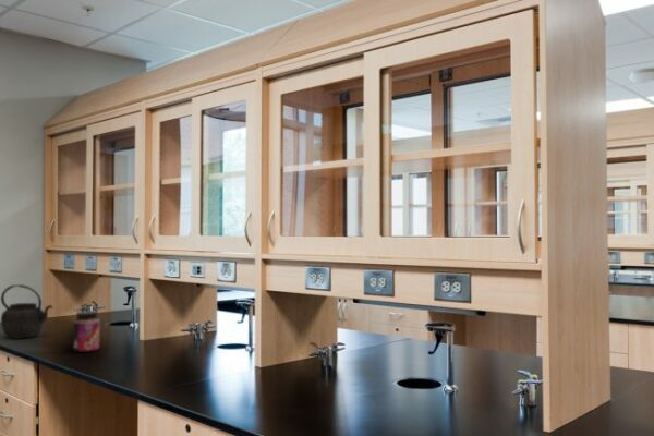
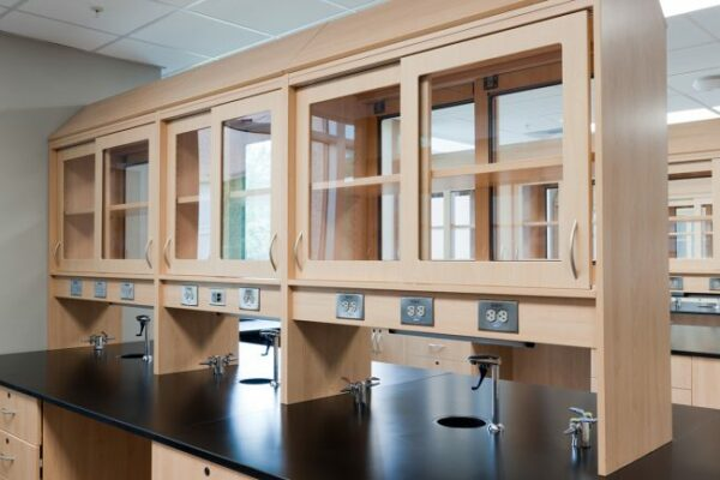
- jar (86, 330)
- kettle (26, 310)
